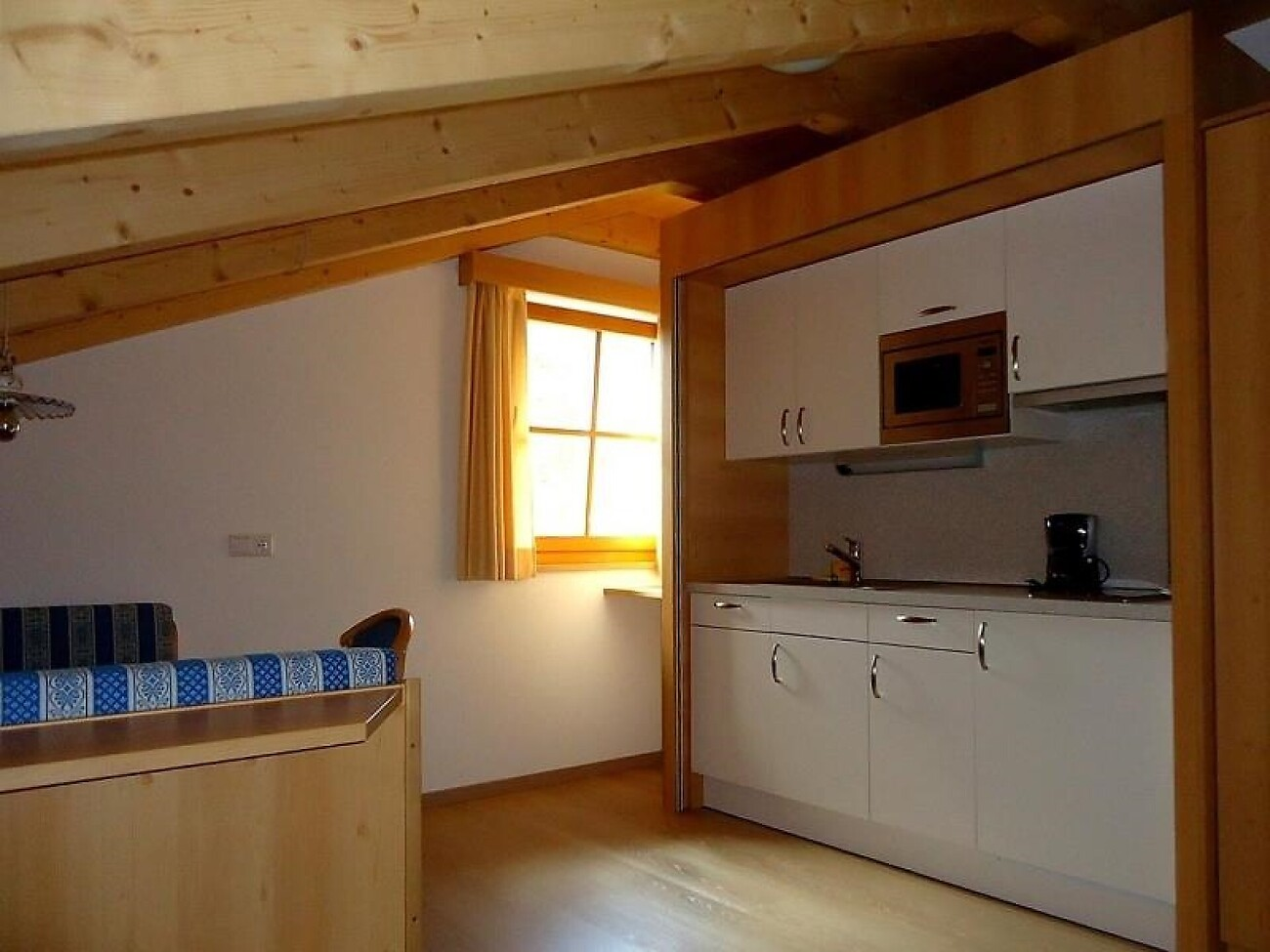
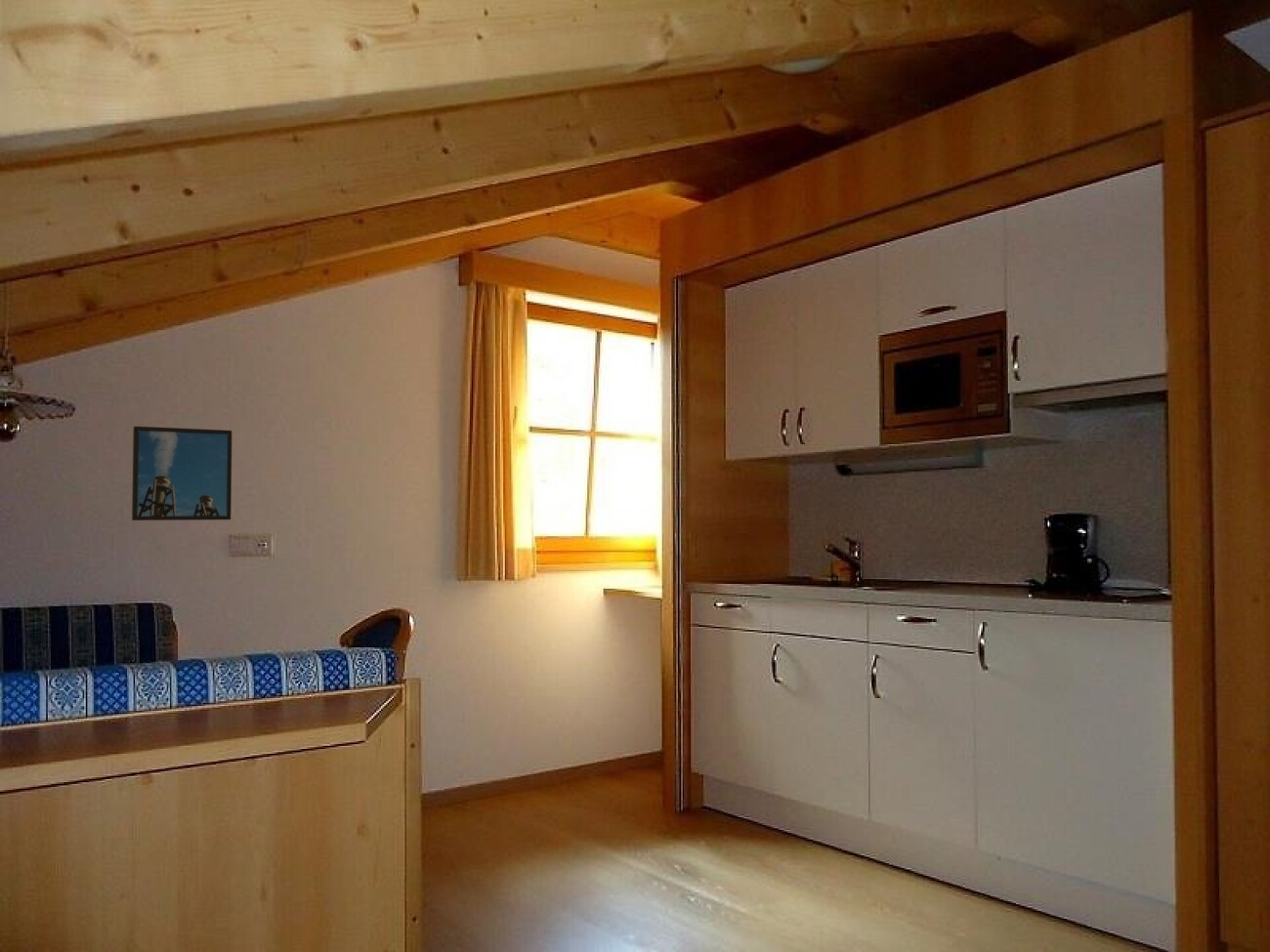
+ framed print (183, 474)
